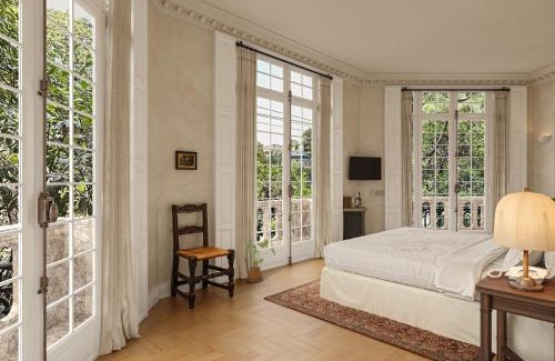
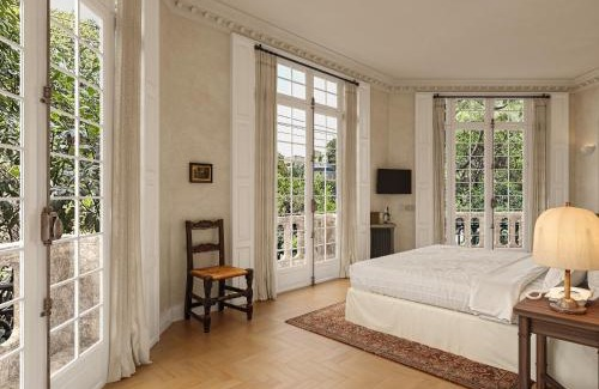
- house plant (259, 260)
